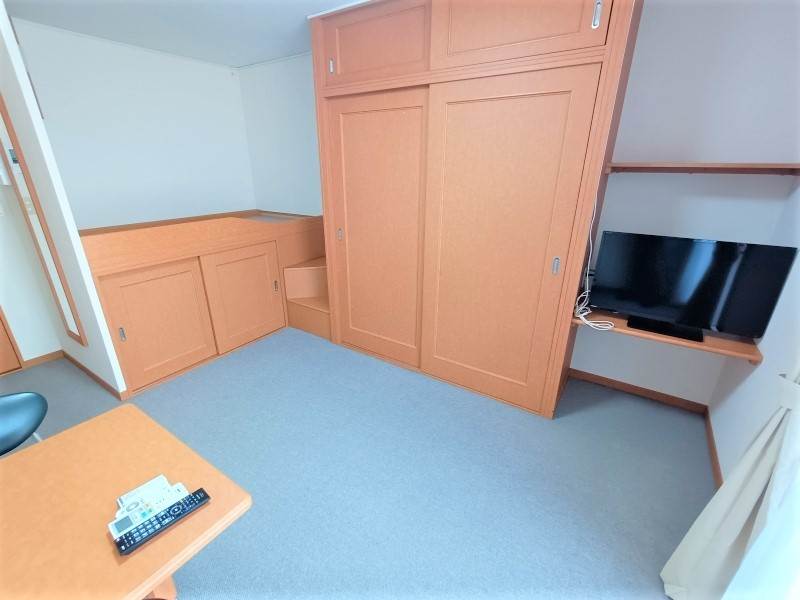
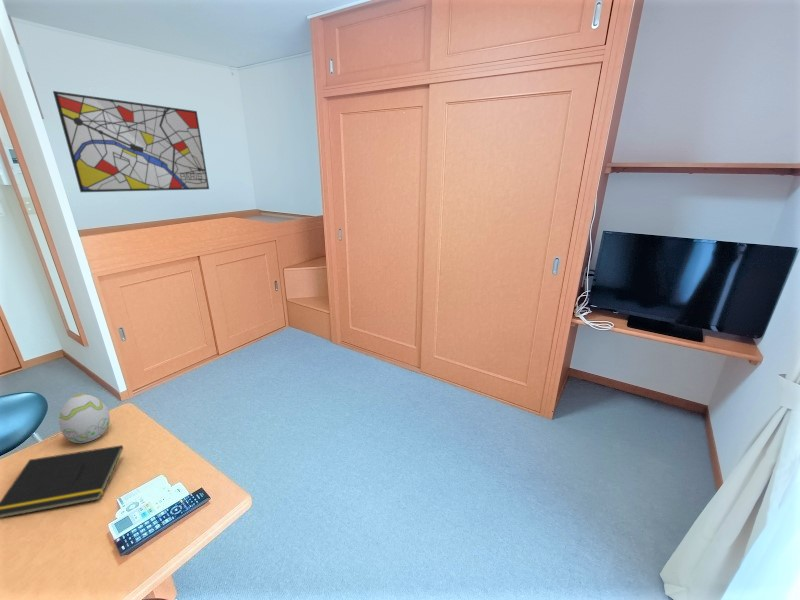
+ wall art (143, 148)
+ notepad (63, 478)
+ decorative egg (83, 415)
